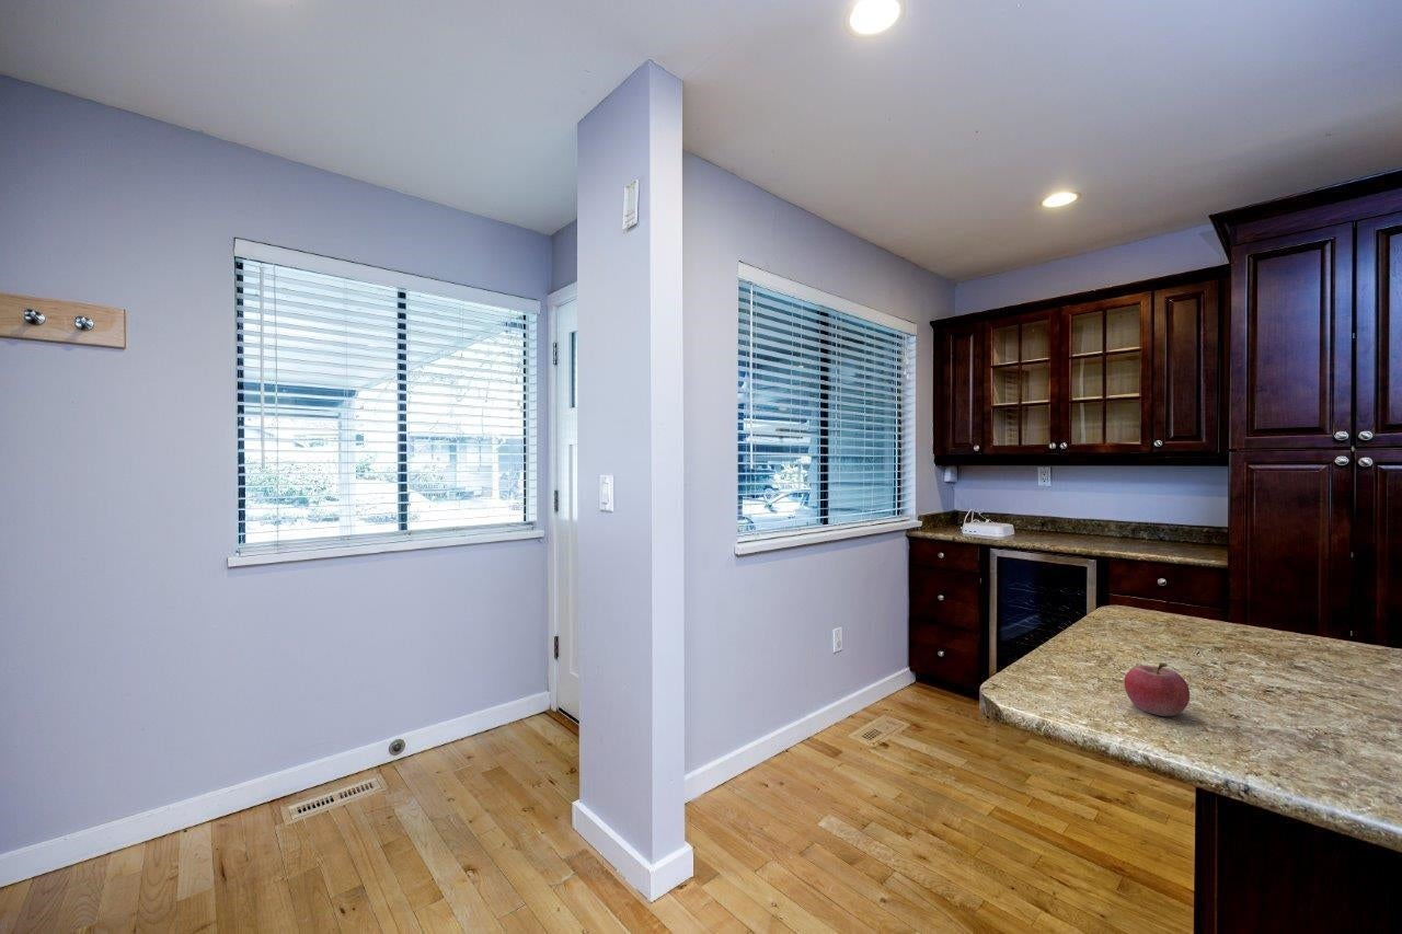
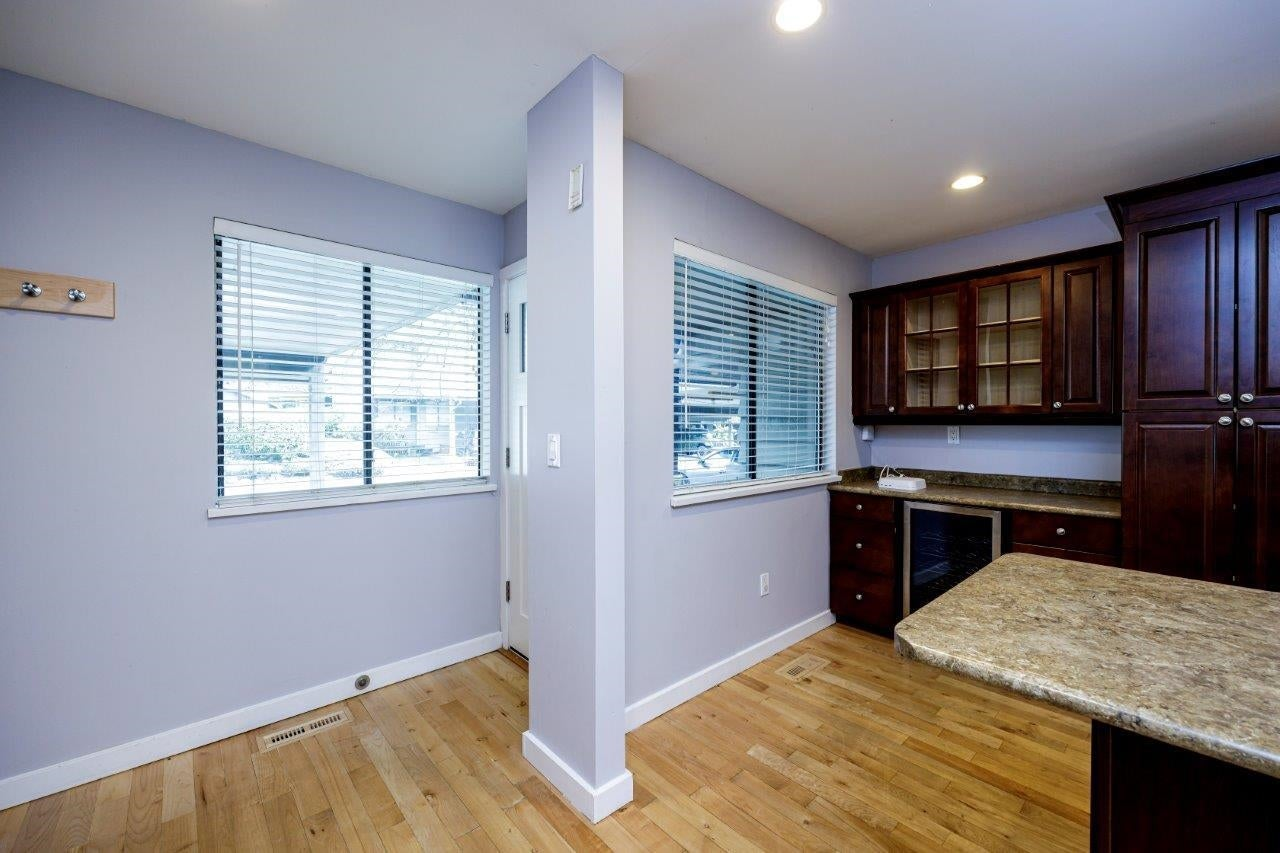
- fruit (1156, 684)
